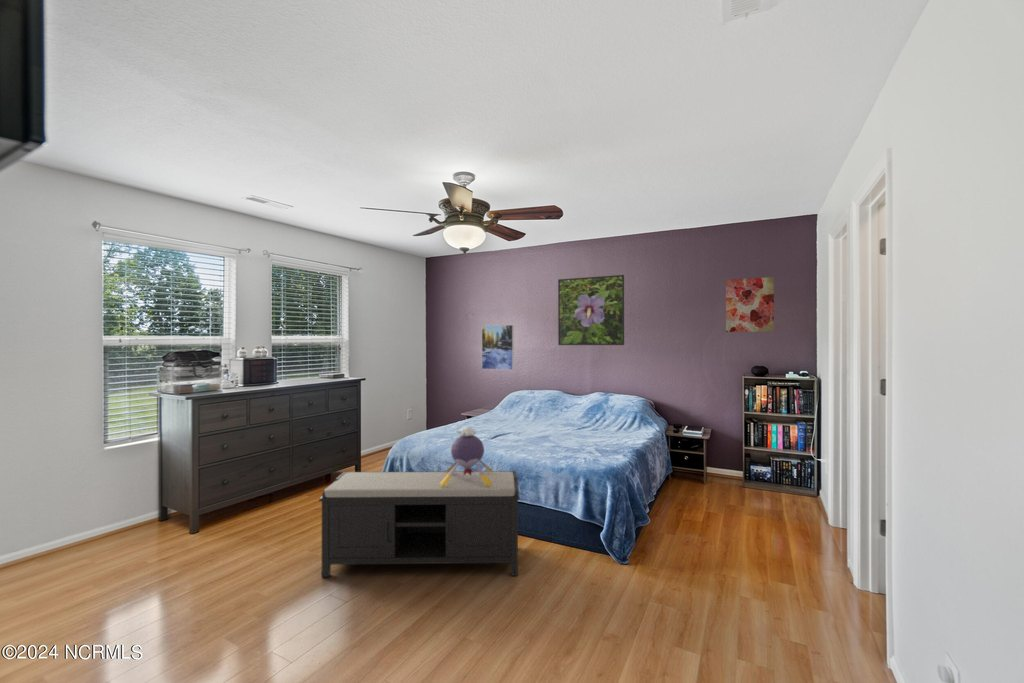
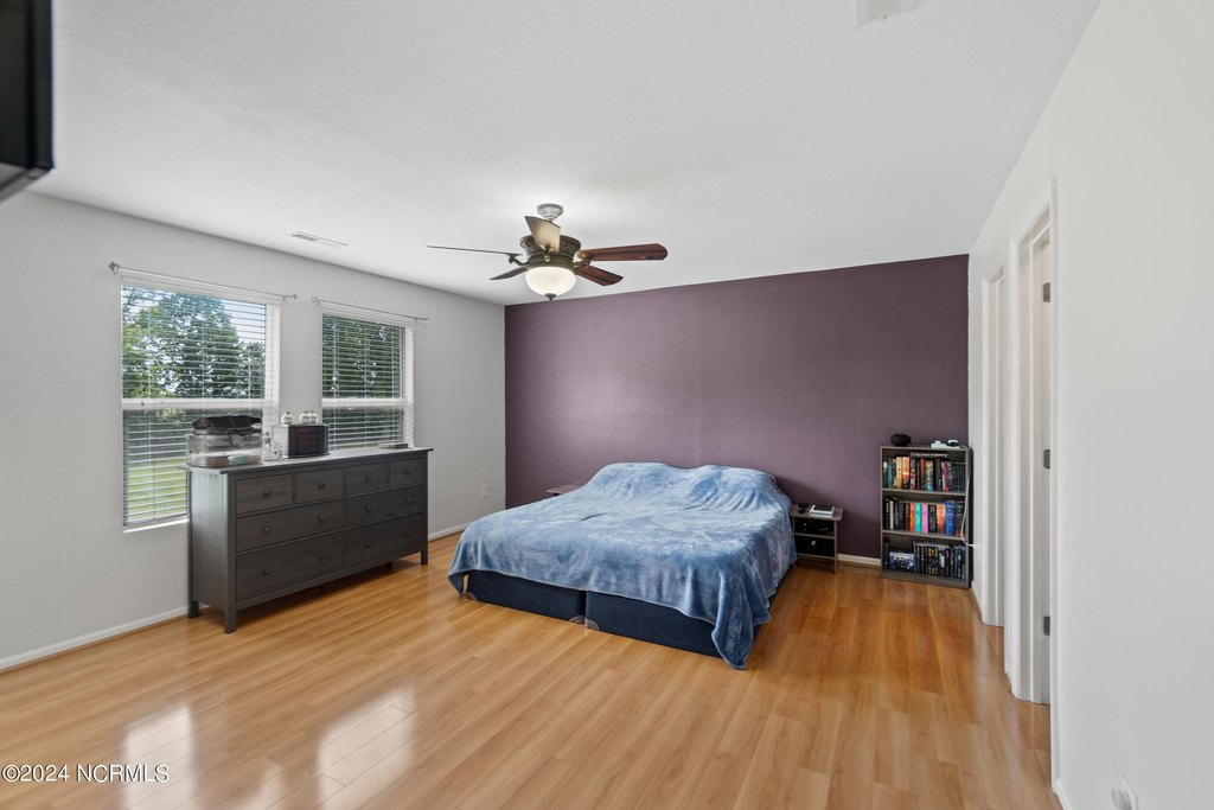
- wall art (749, 305)
- plush toy (467, 453)
- bench (425, 520)
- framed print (497, 347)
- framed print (590, 311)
